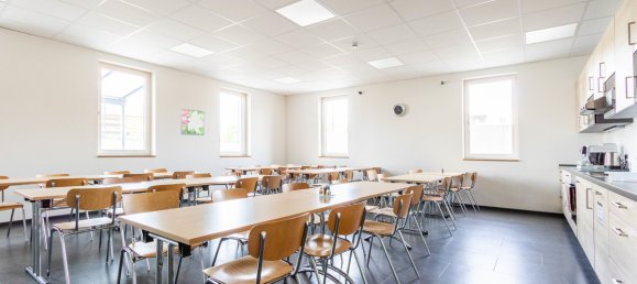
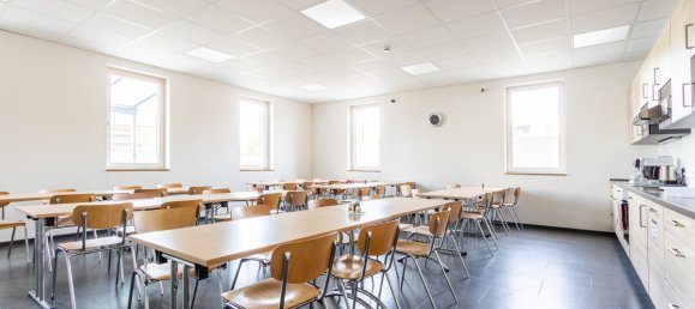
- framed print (193, 122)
